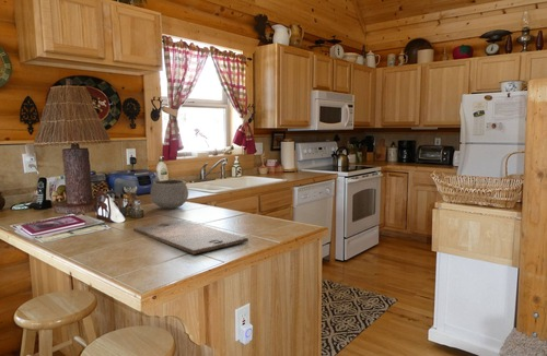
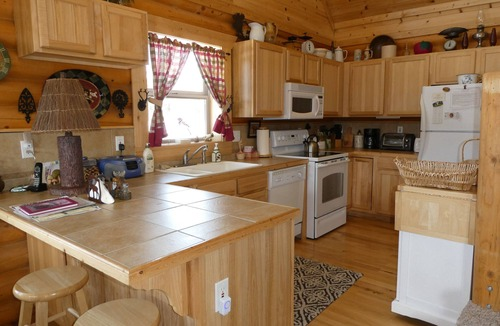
- cutting board (187, 234)
- bowl (170, 194)
